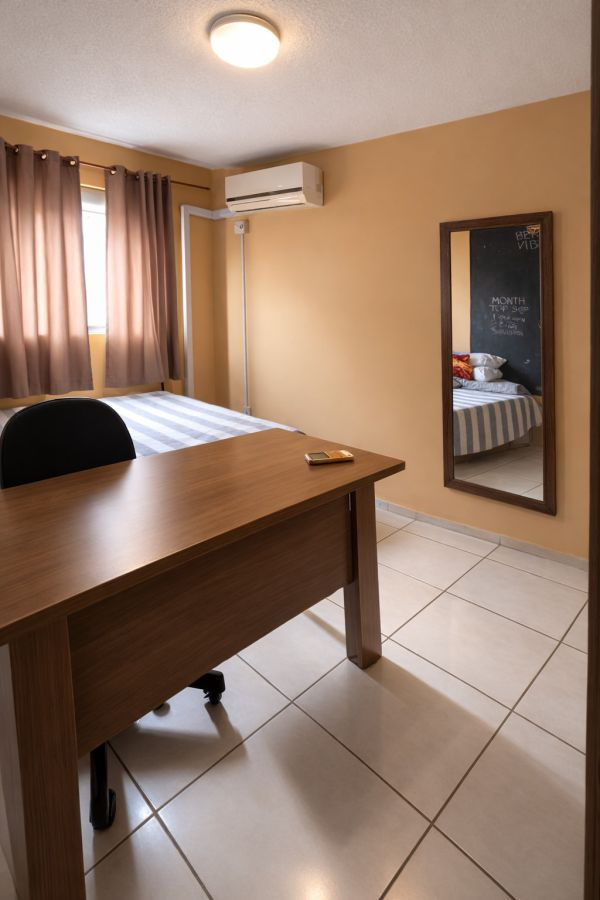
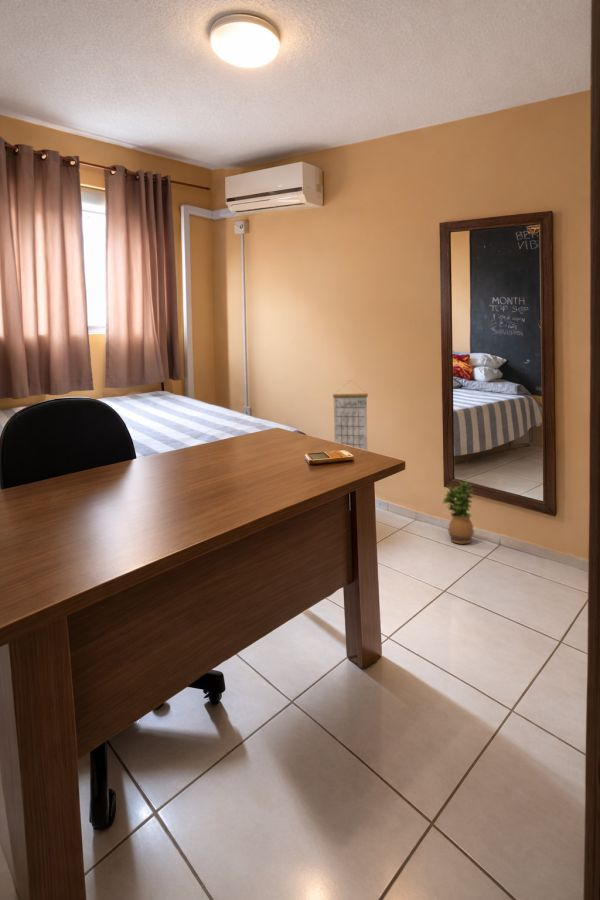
+ potted plant (459, 510)
+ calendar (350, 416)
